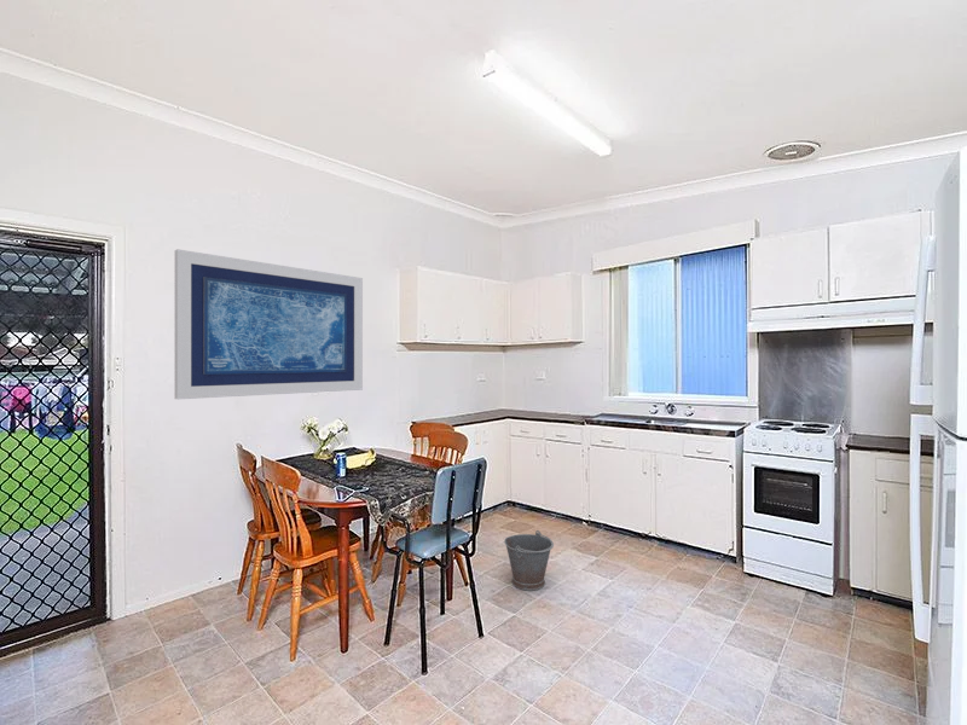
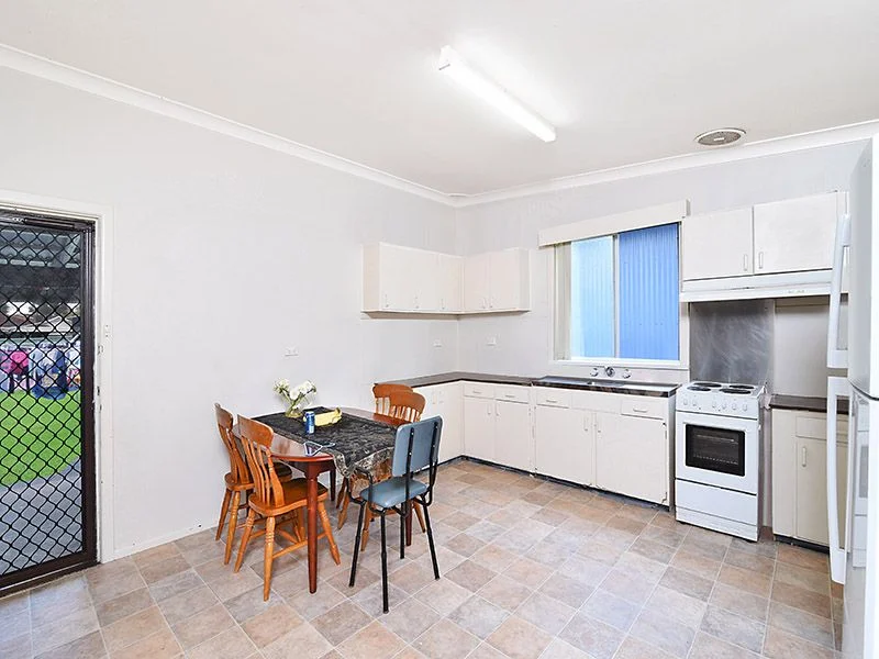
- bucket (527, 559)
- wall art (282, 330)
